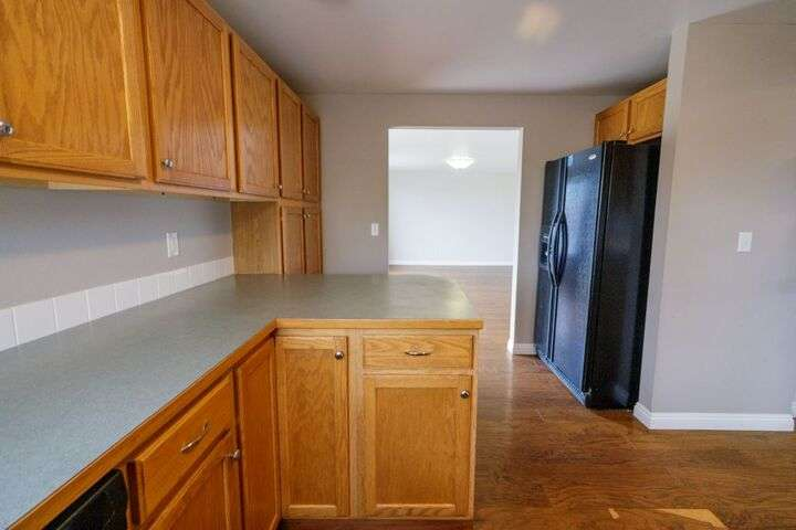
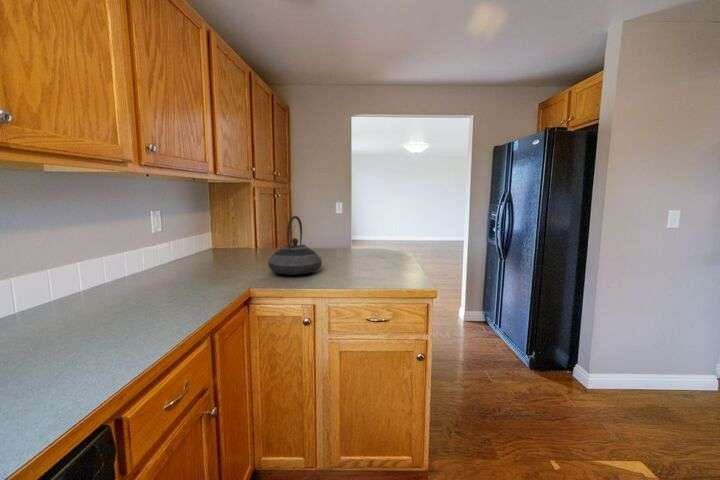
+ teapot (296, 244)
